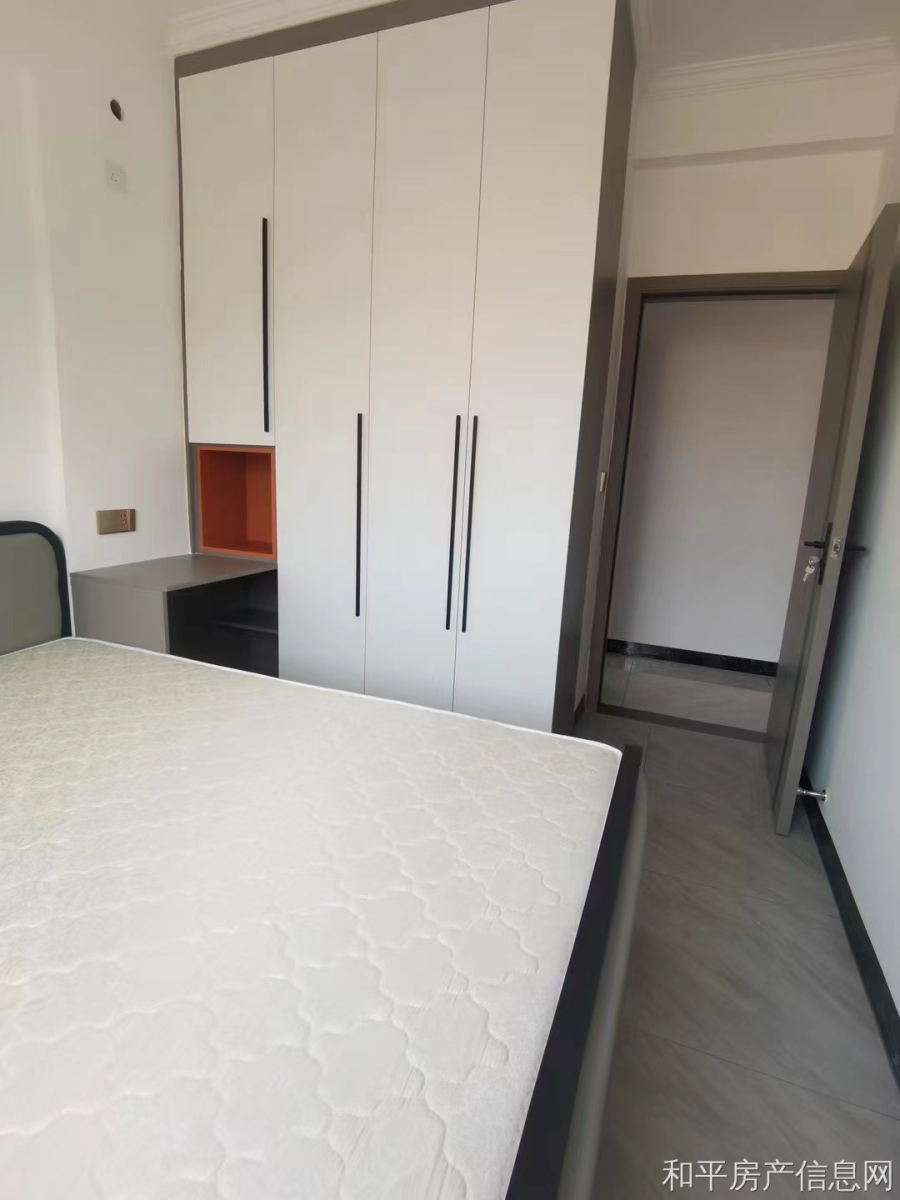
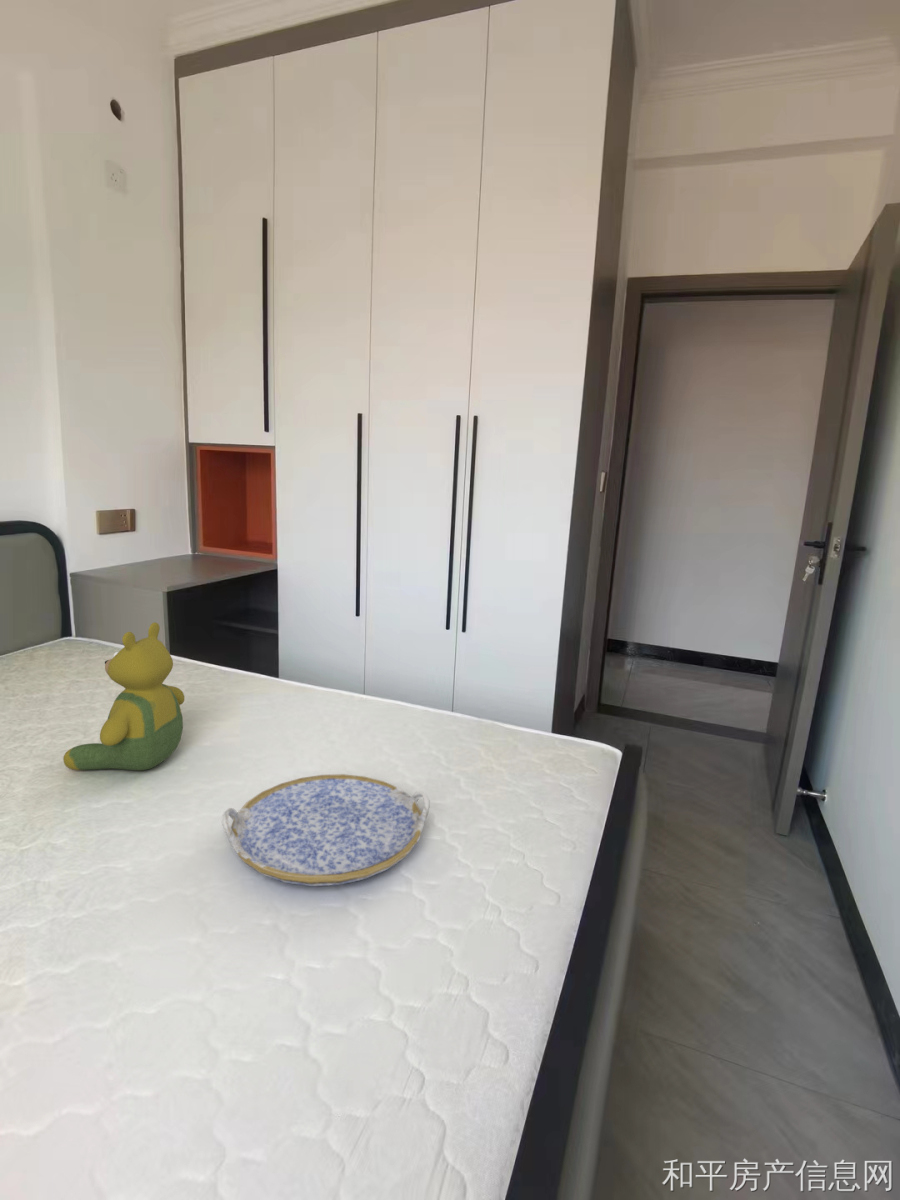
+ serving tray (329, 822)
+ teddy bear (124, 695)
